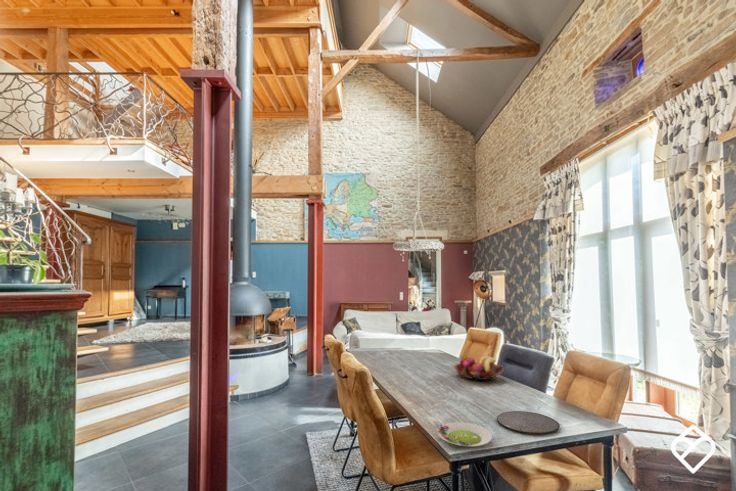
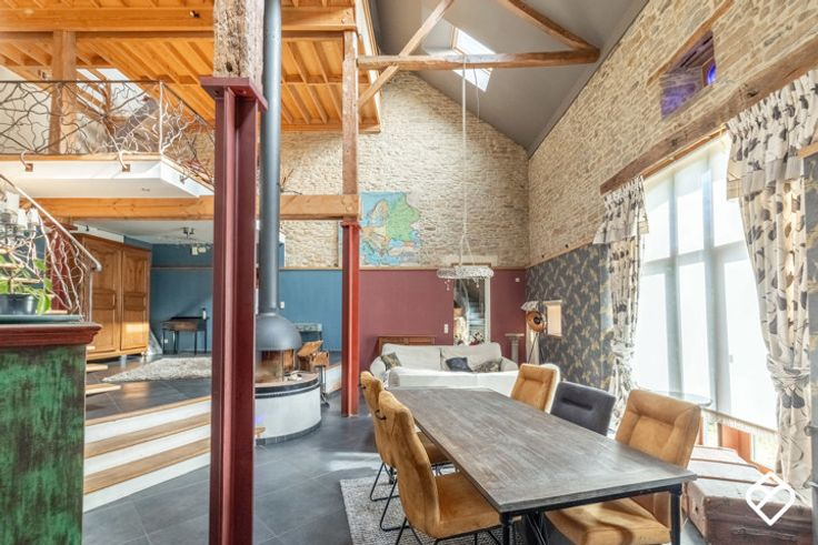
- fruit basket (479, 367)
- salad plate (464, 435)
- plate (527, 421)
